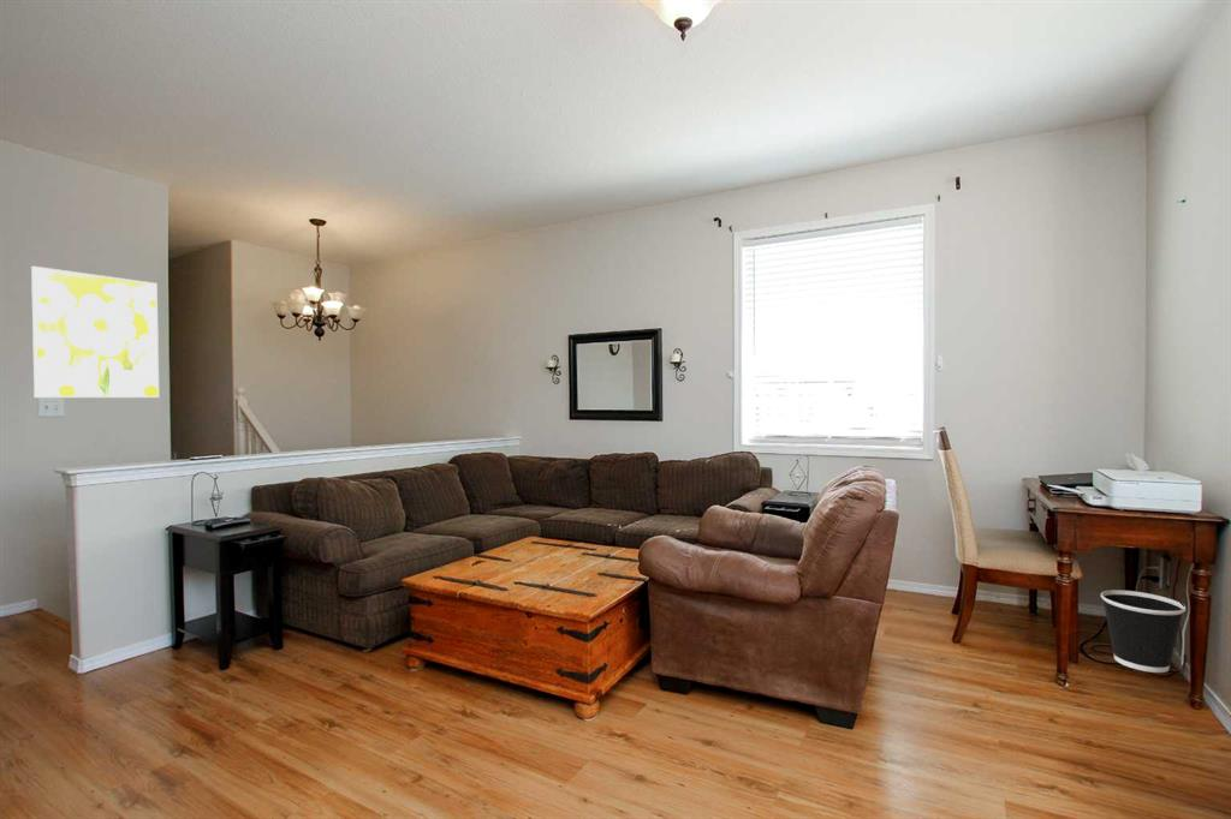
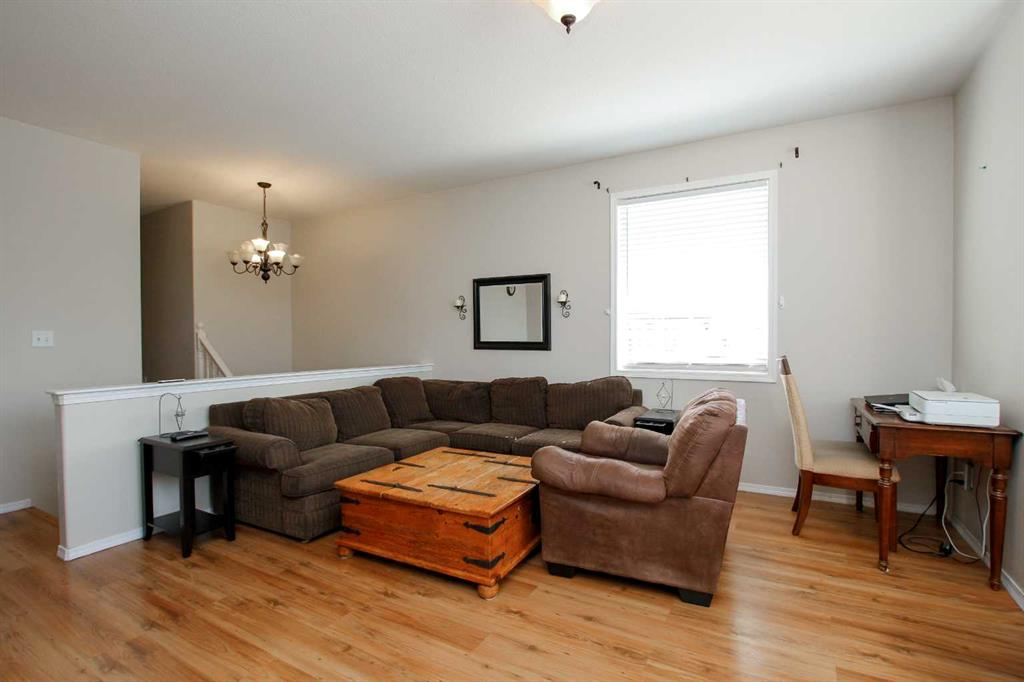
- wastebasket (1141, 632)
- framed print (99, 336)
